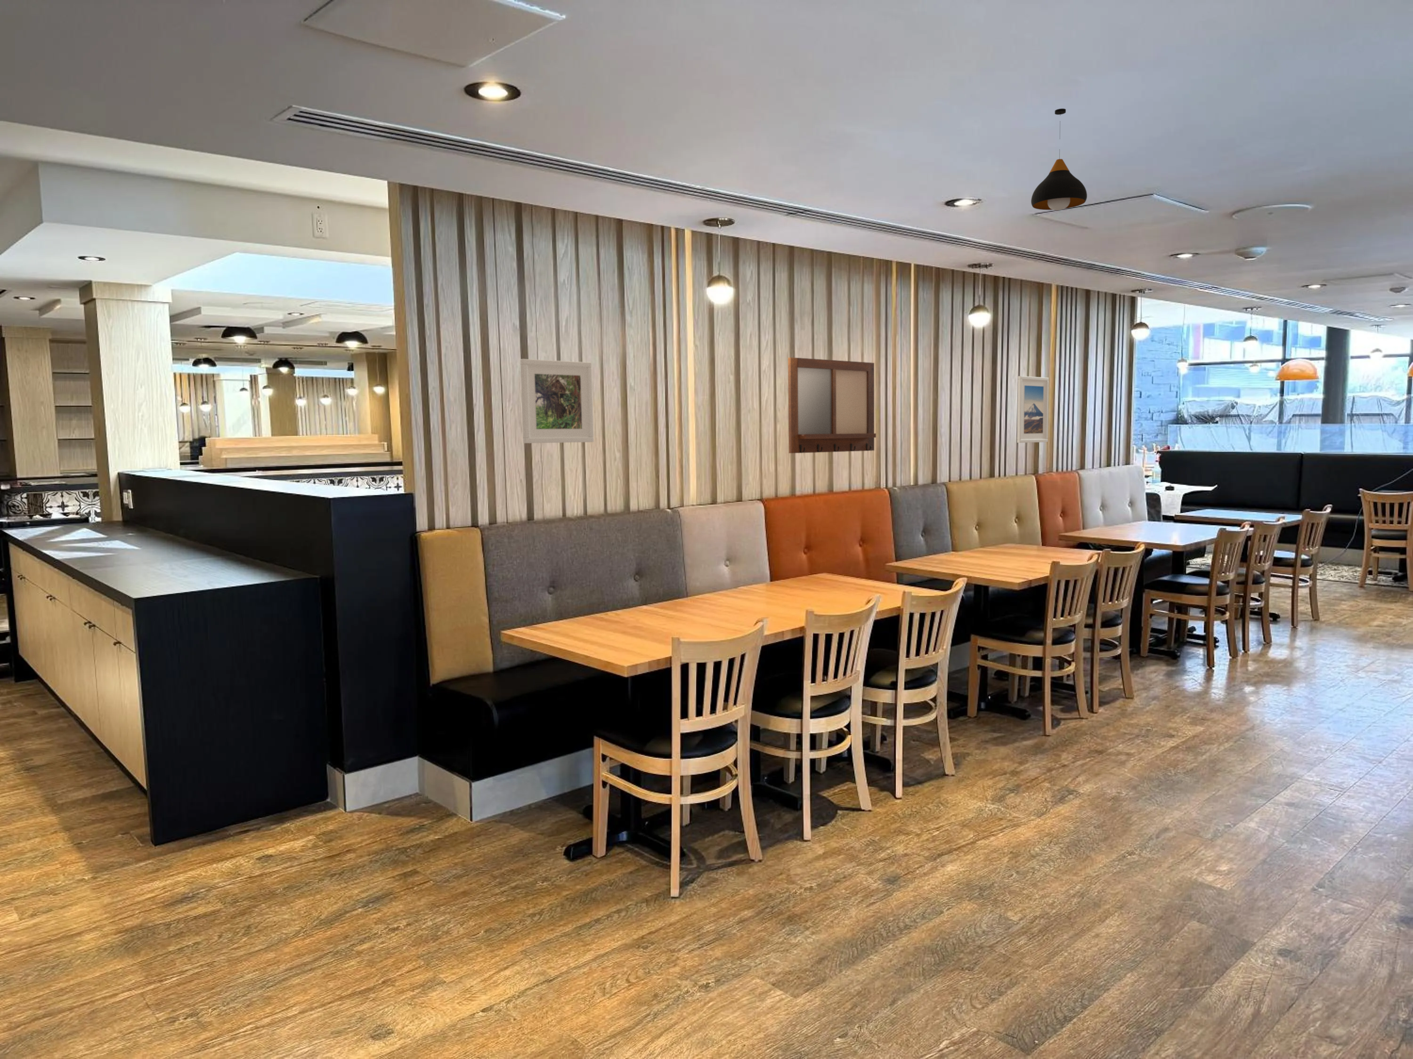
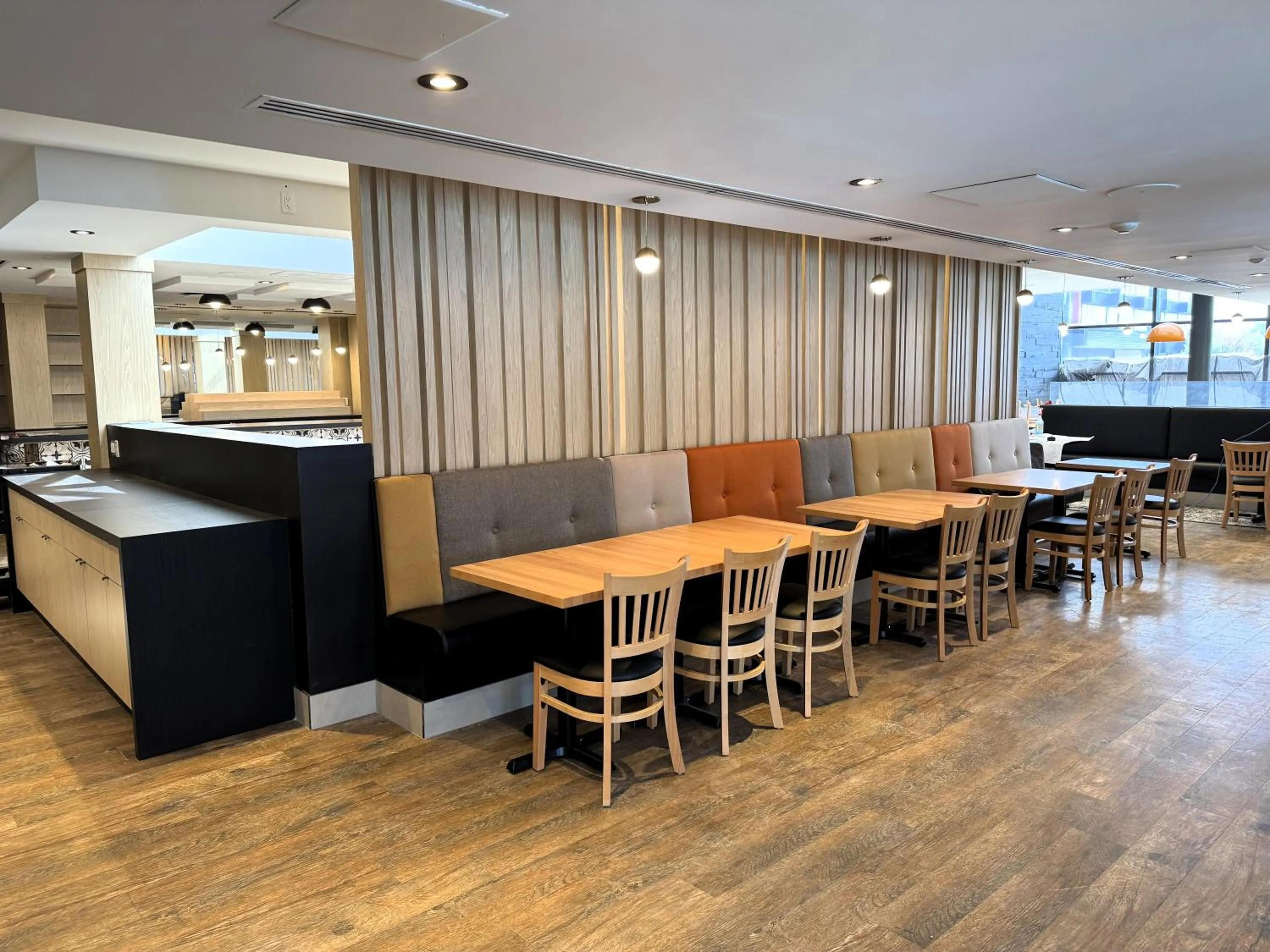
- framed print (1032, 409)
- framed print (559, 402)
- writing board (837, 406)
- pendant light (1059, 160)
